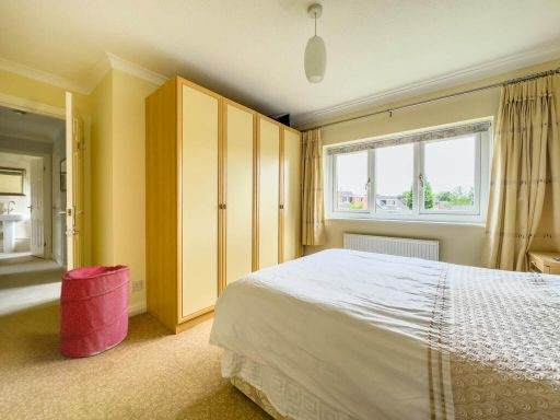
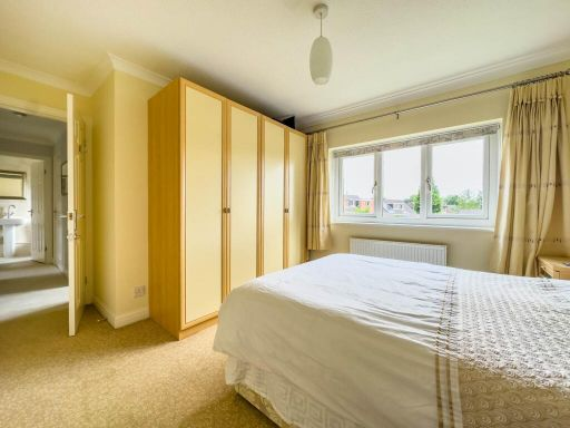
- laundry hamper (97, 303)
